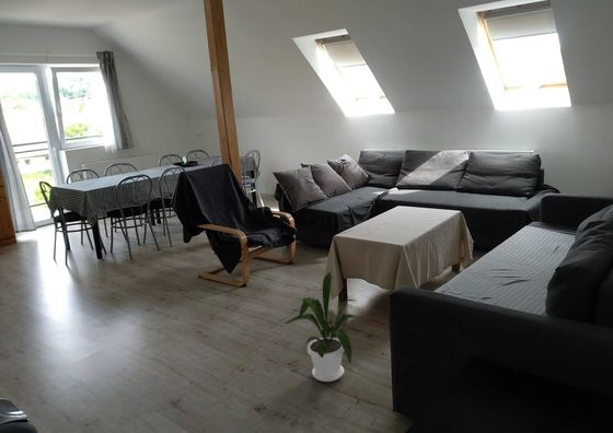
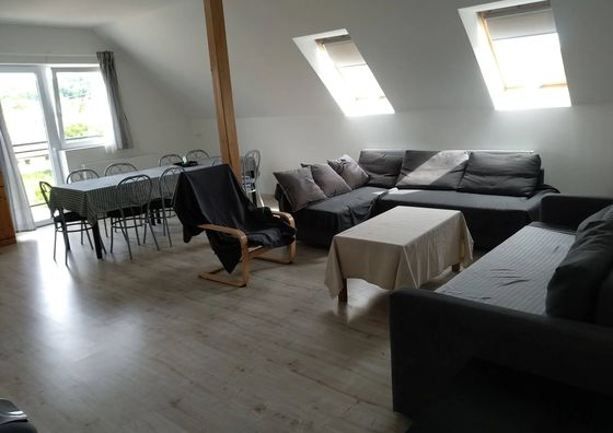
- house plant (323, 328)
